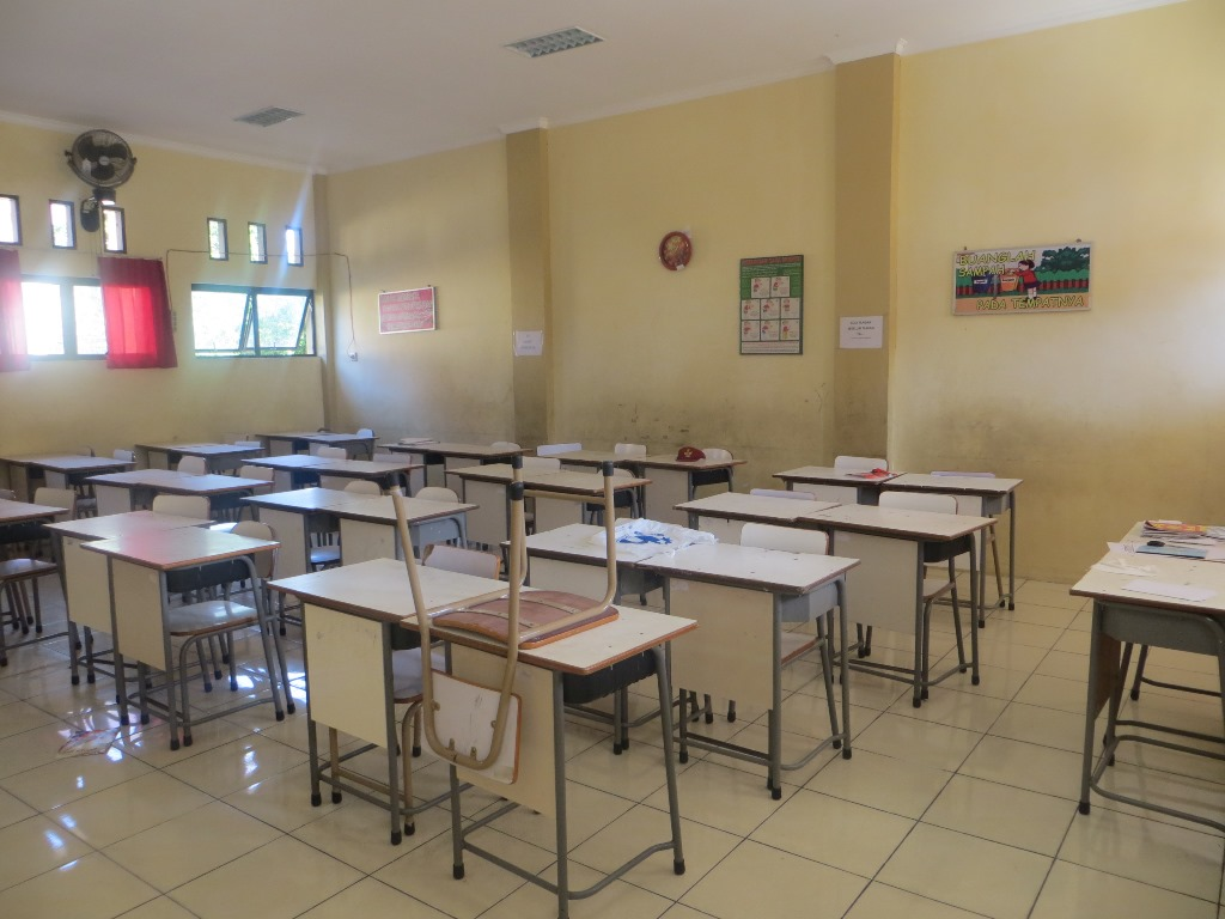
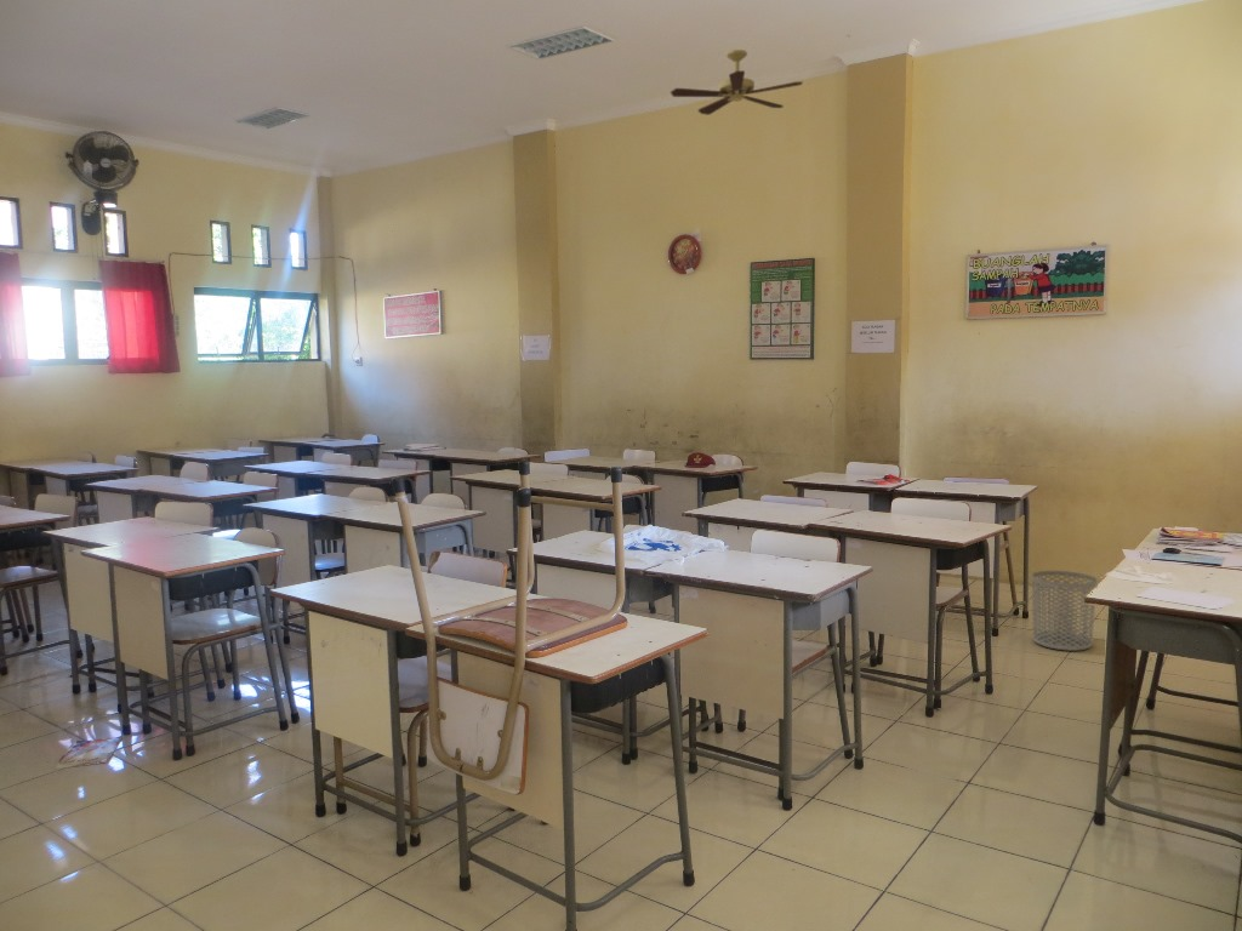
+ waste bin (1062, 610)
+ ceiling fan (735, 74)
